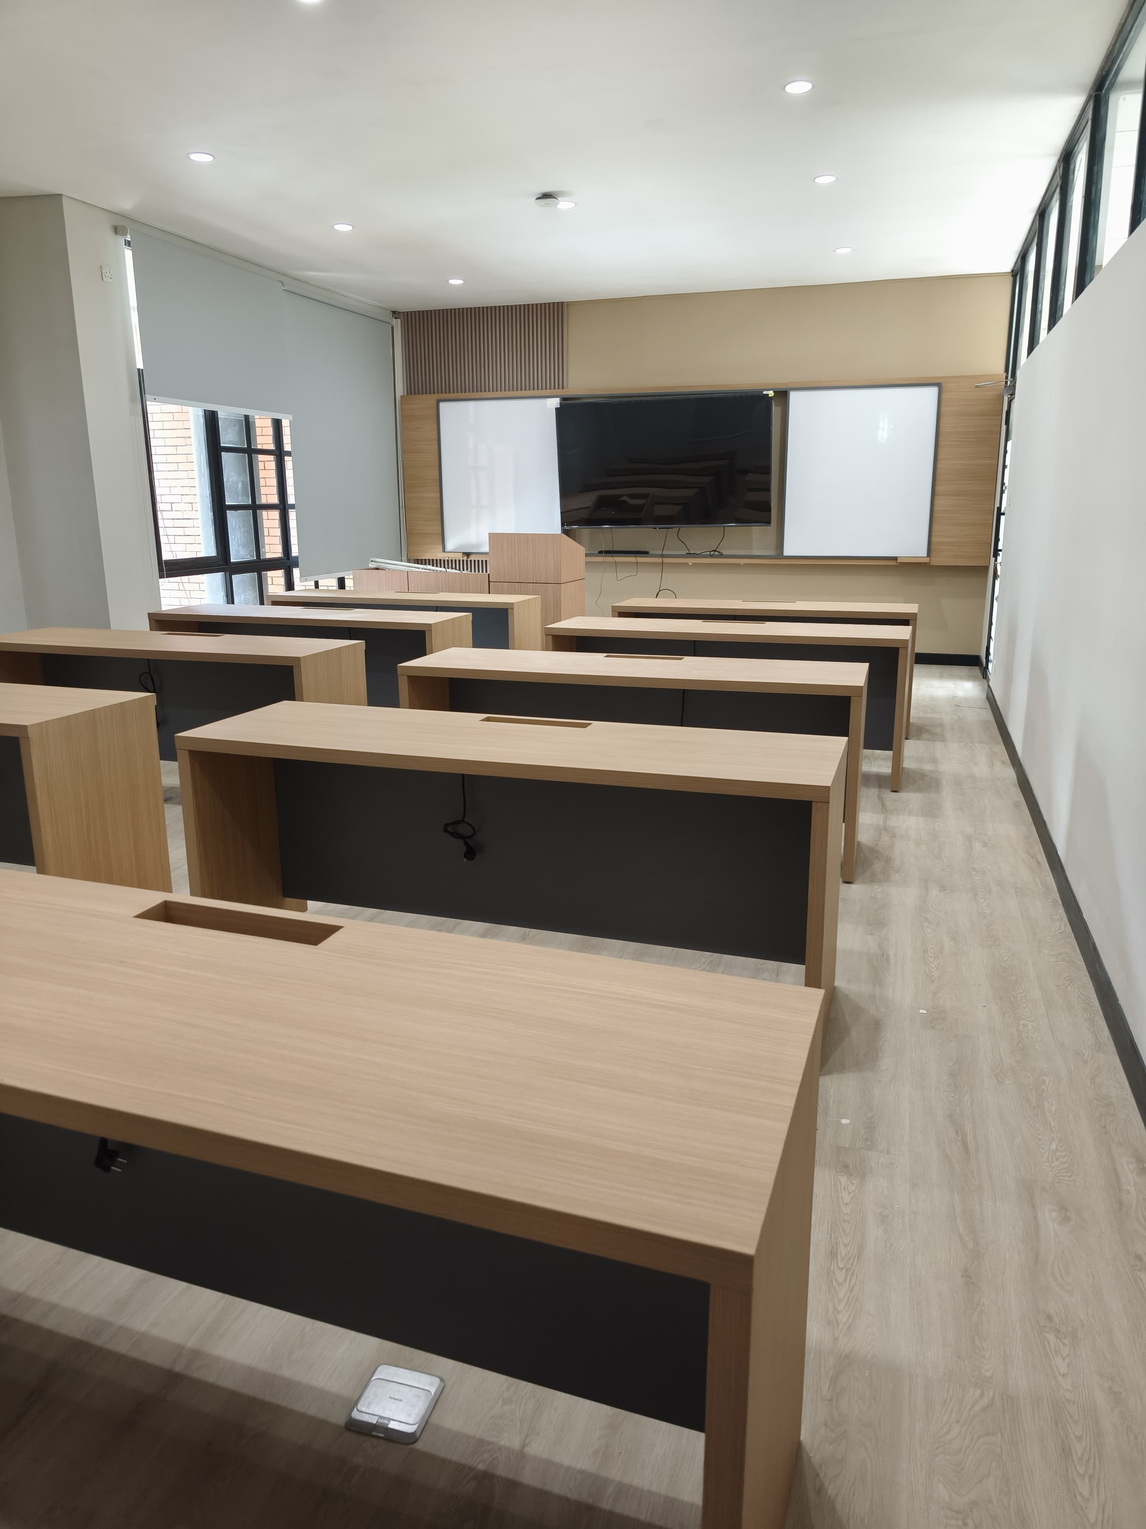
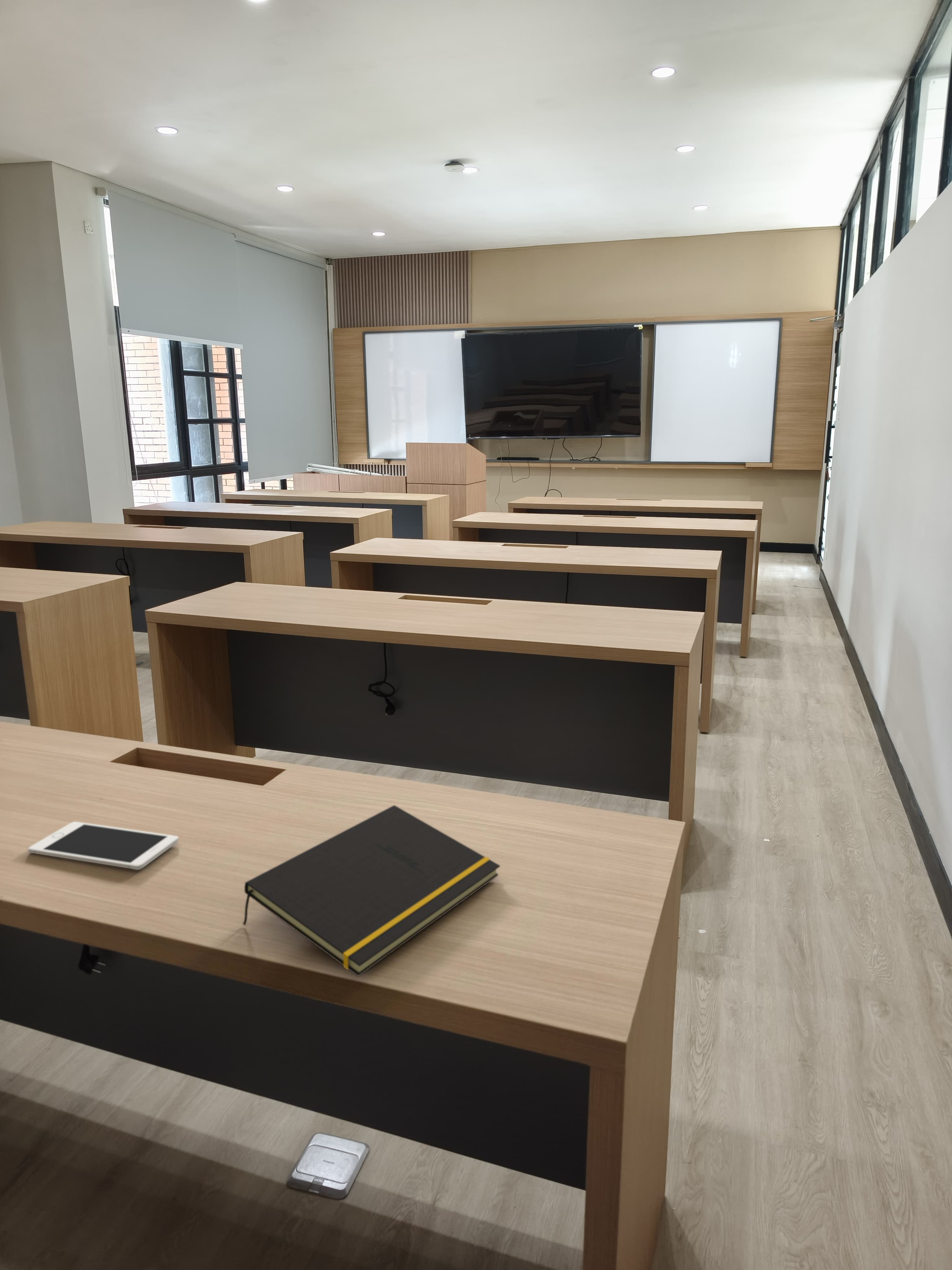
+ cell phone (104, 844)
+ notepad (378, 878)
